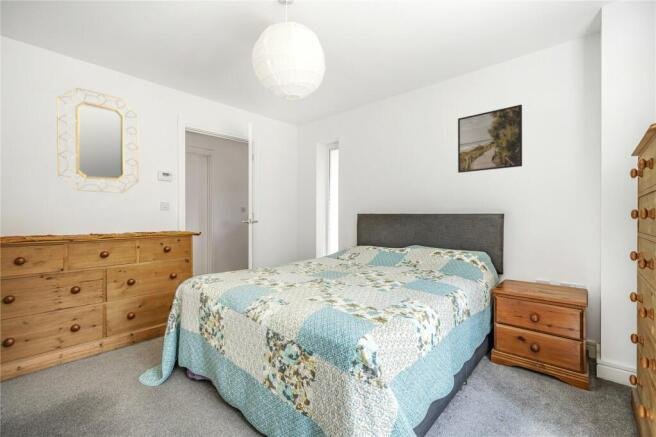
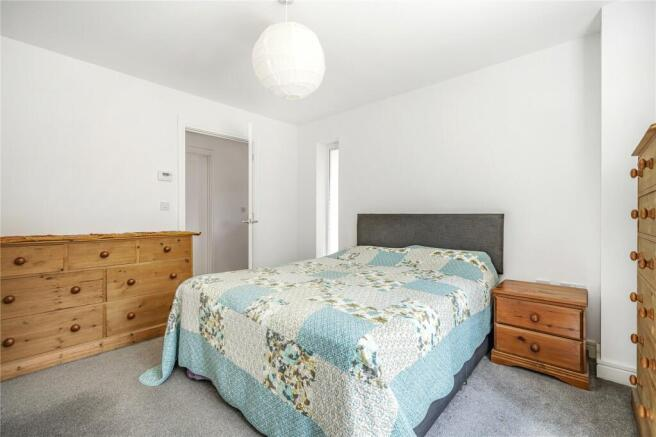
- home mirror (101, 142)
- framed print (488, 140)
